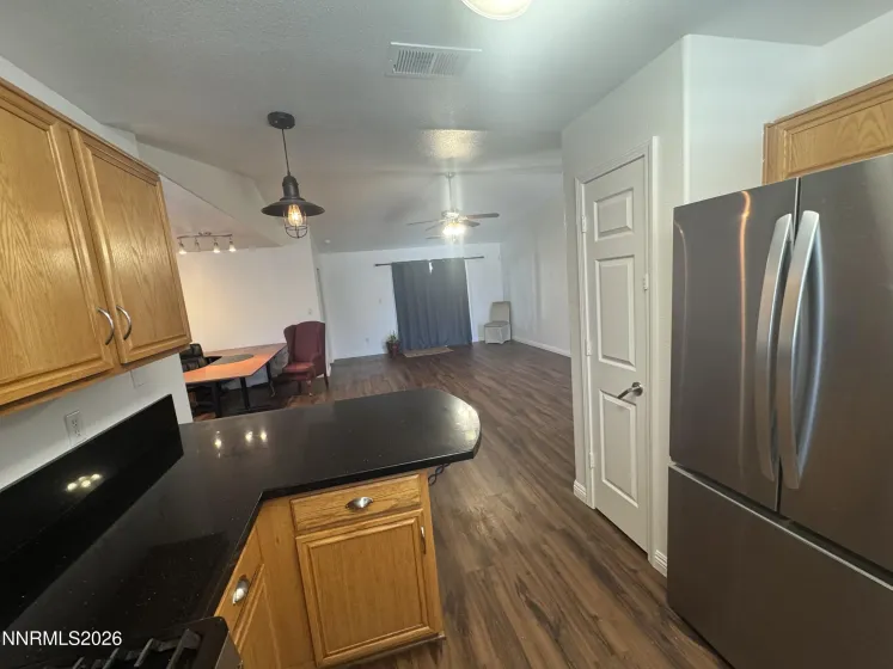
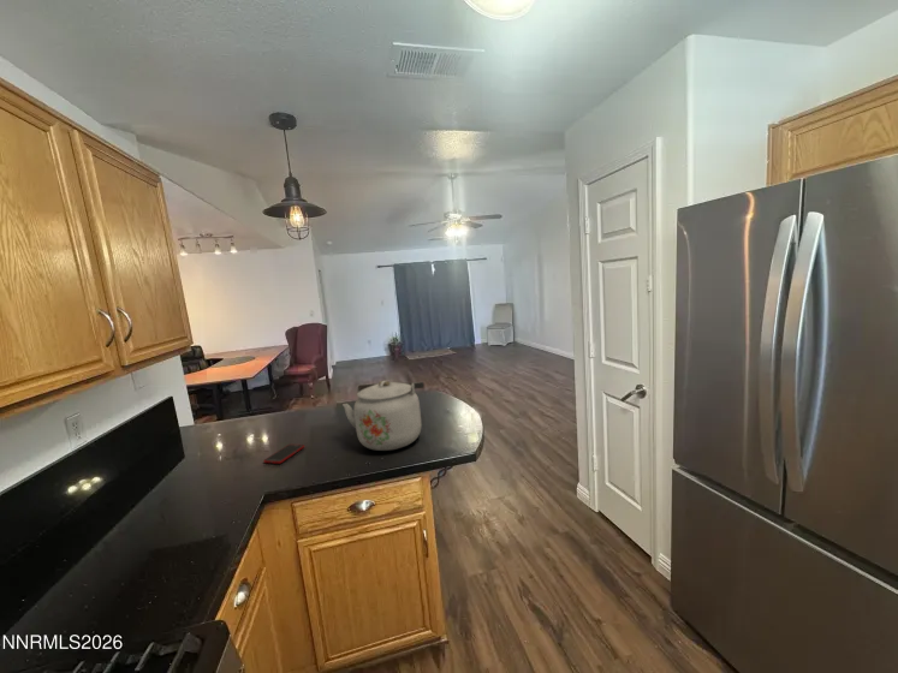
+ kettle (381, 410)
+ cell phone (285, 453)
